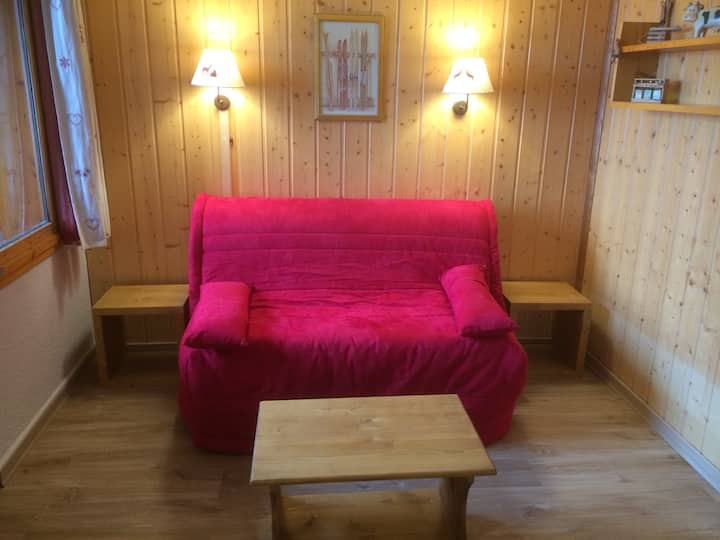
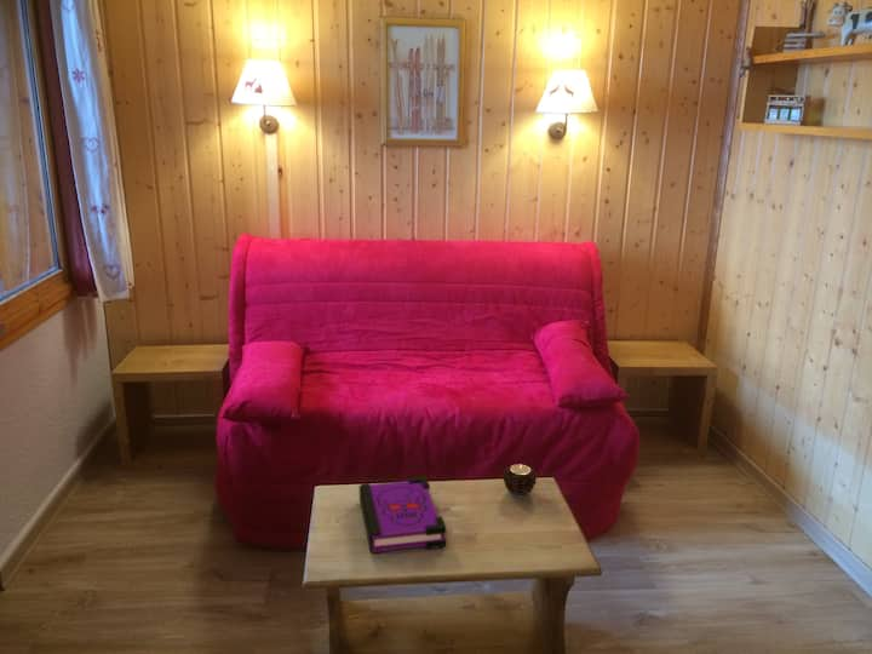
+ board game (398, 509)
+ candle (520, 478)
